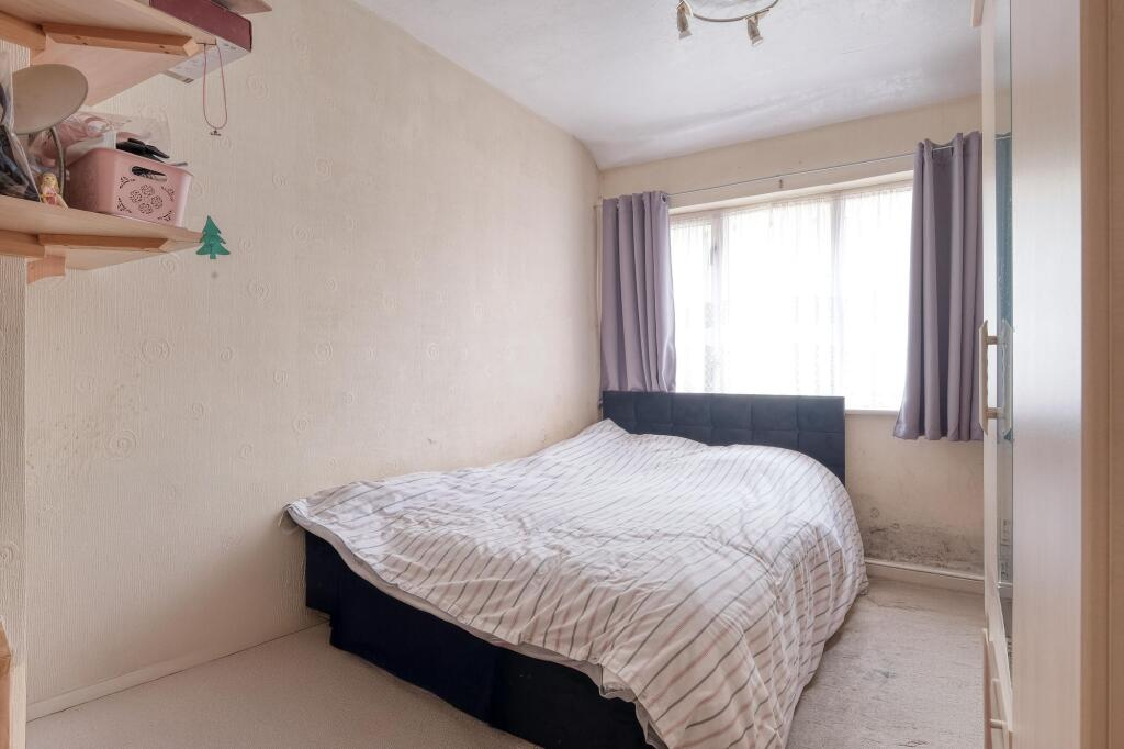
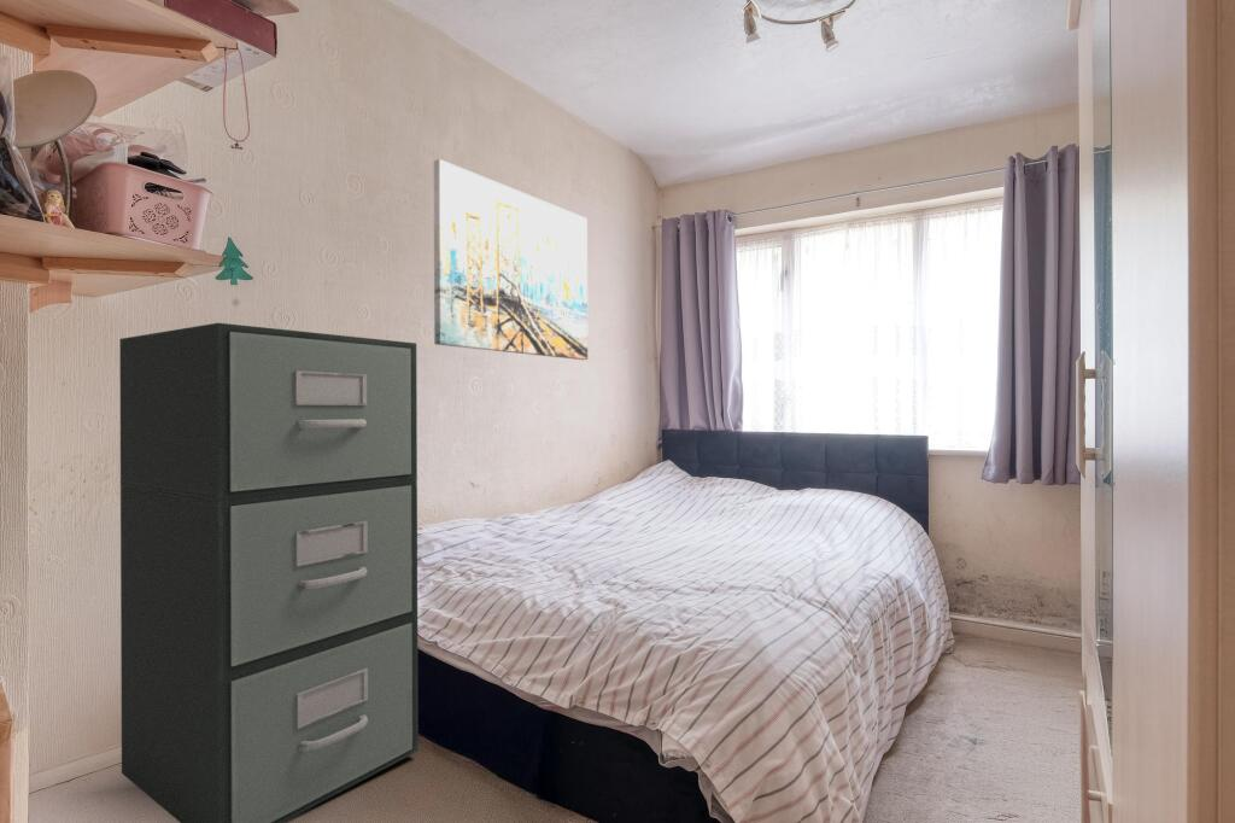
+ filing cabinet (279, 554)
+ wall art (520, 273)
